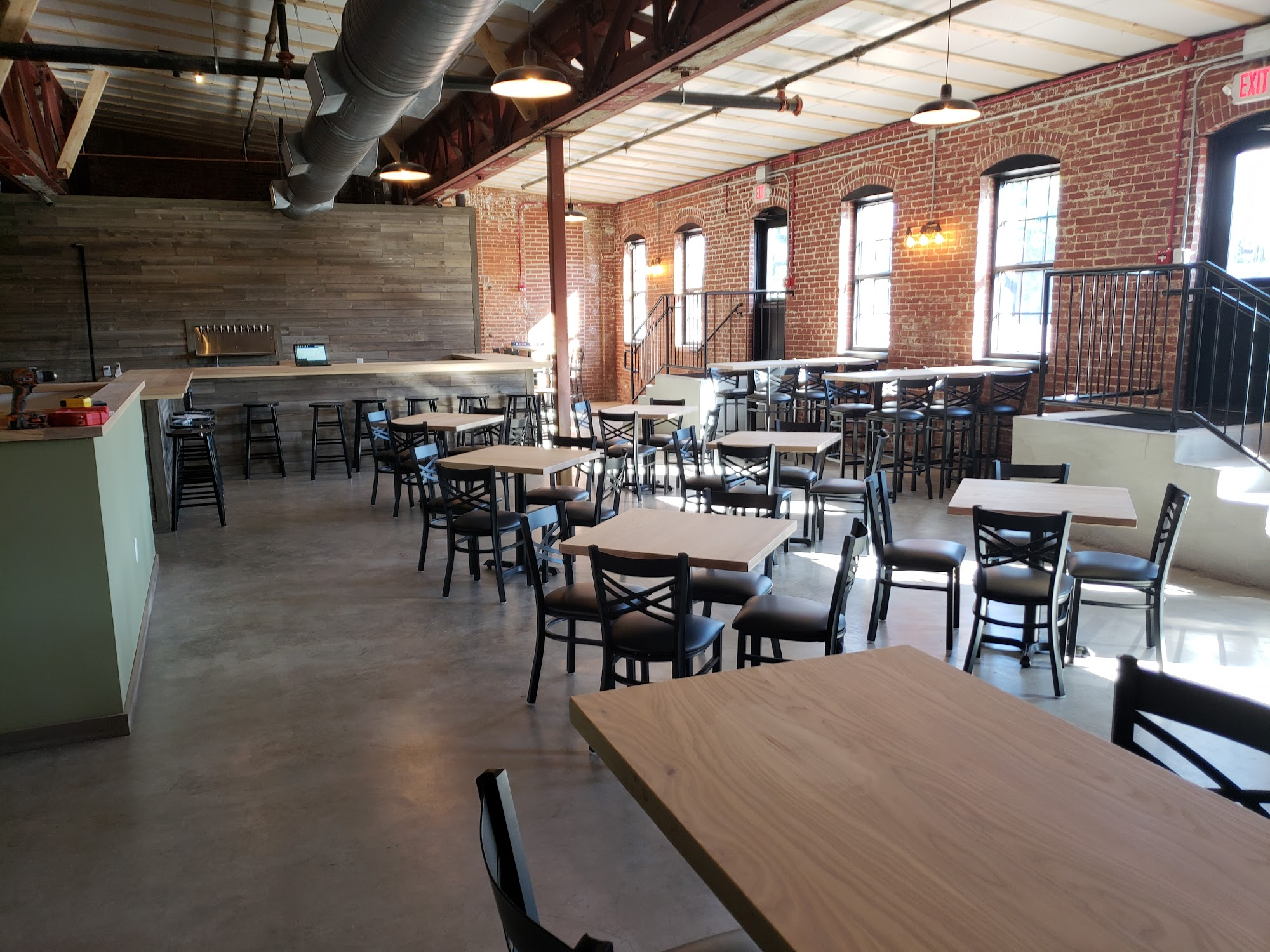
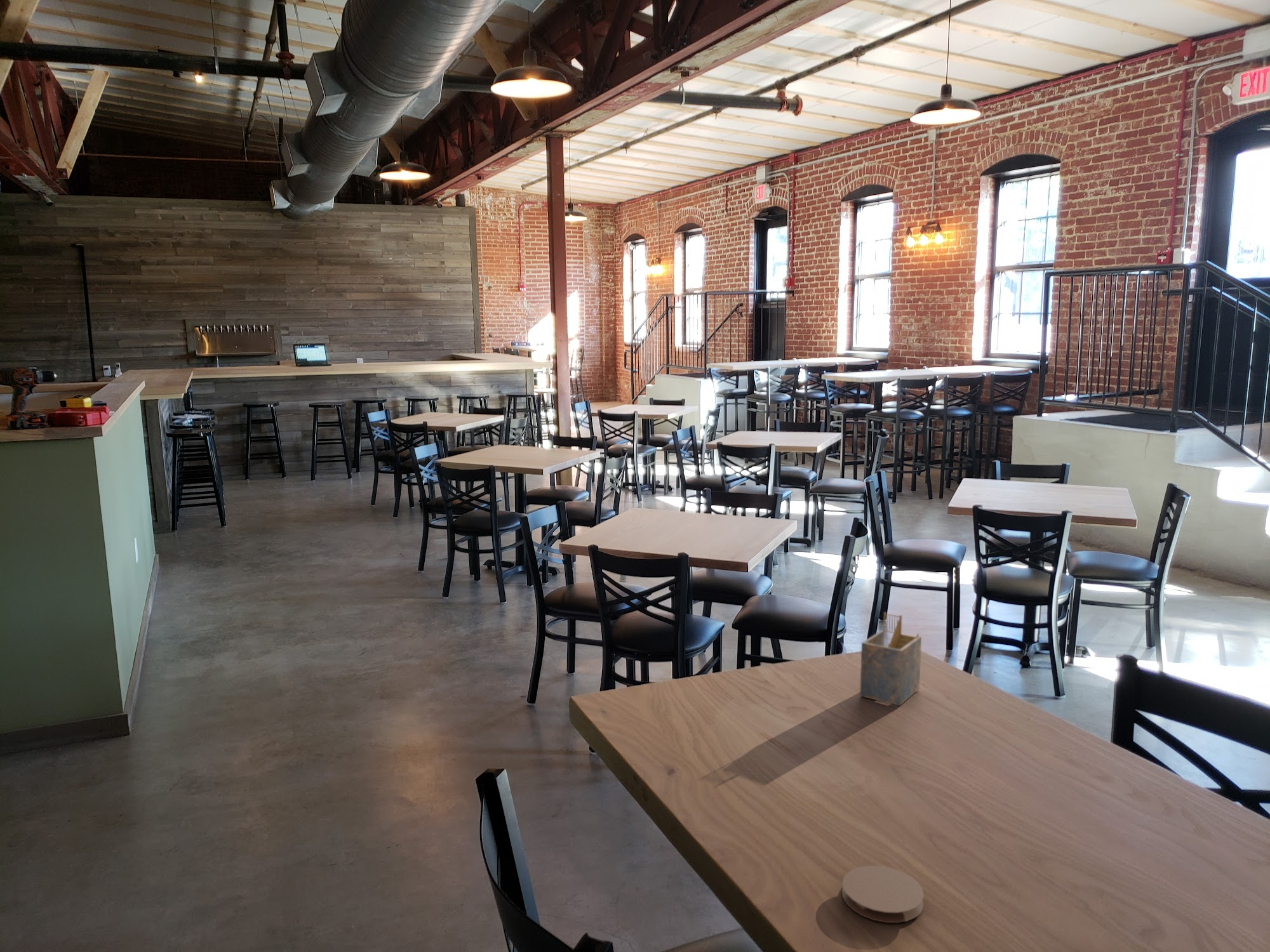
+ coaster (882, 892)
+ napkin holder (891, 656)
